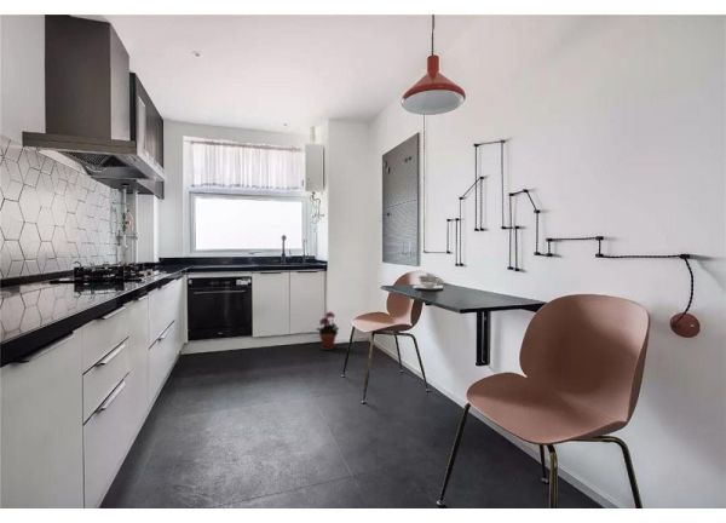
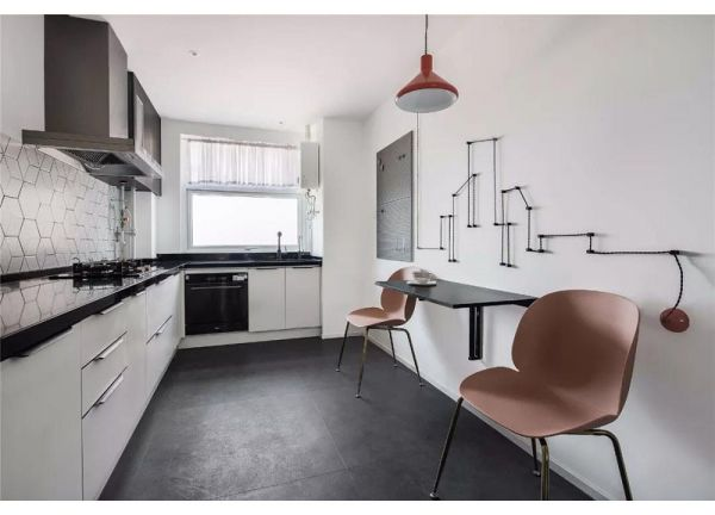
- potted plant (328, 329)
